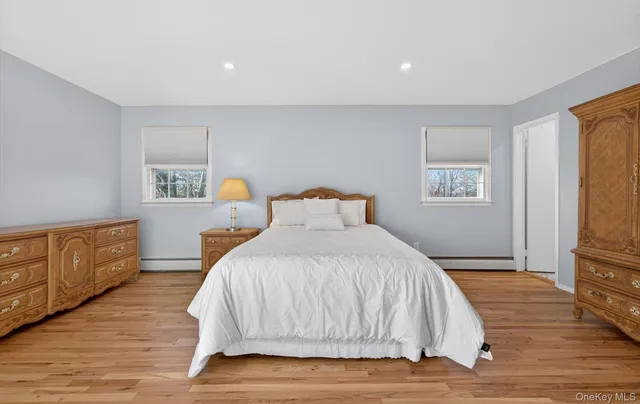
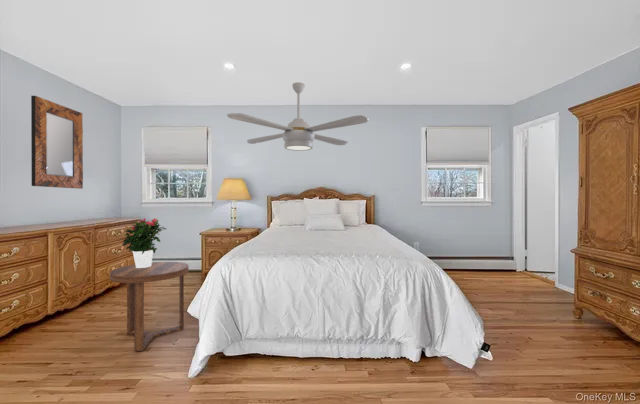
+ side table (143, 302)
+ ceiling fan (298, 116)
+ potted flower (144, 242)
+ home mirror (59, 146)
